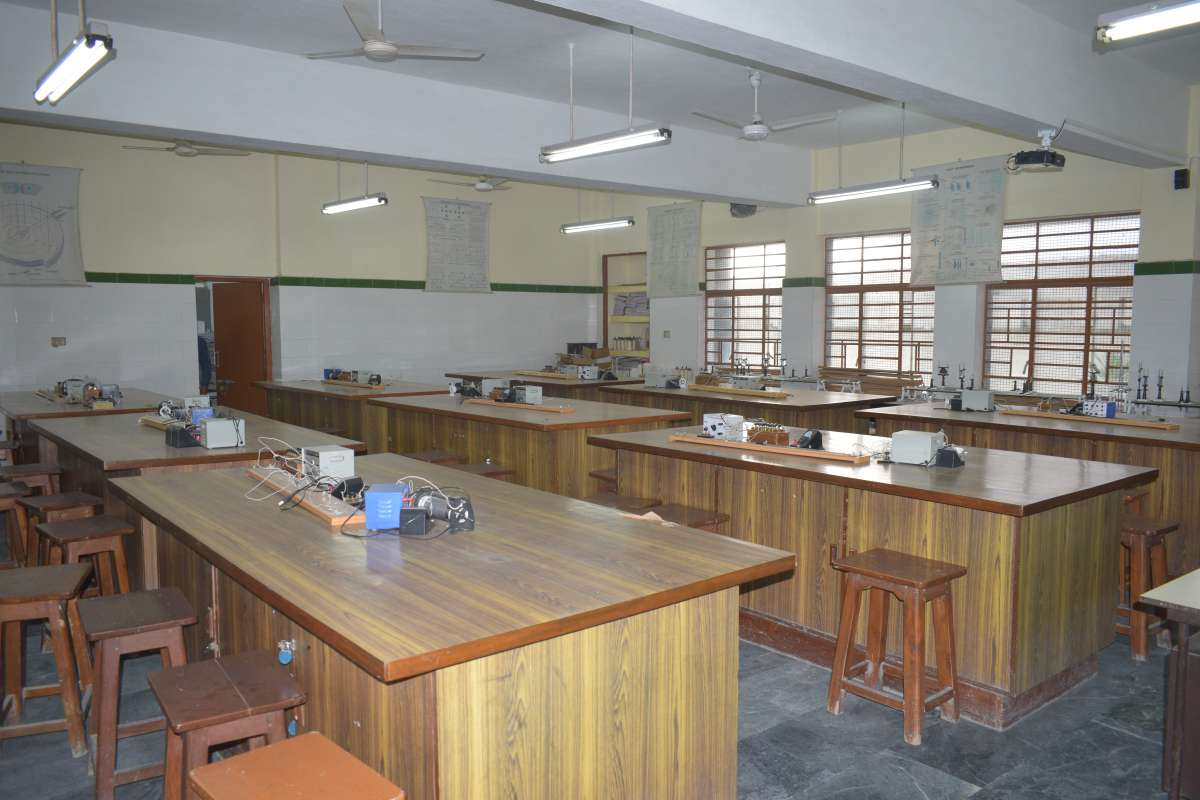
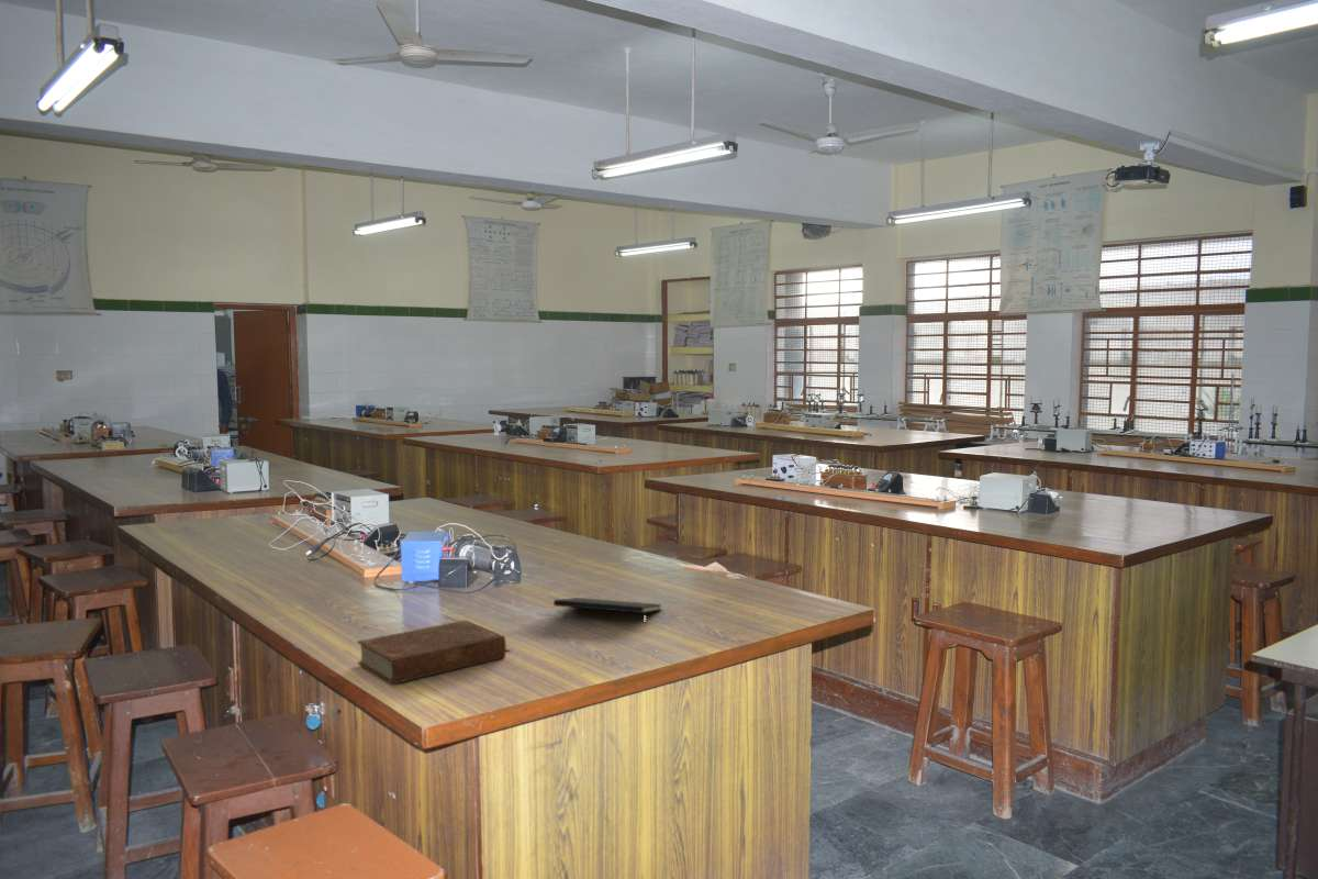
+ book (432, 649)
+ notepad (608, 604)
